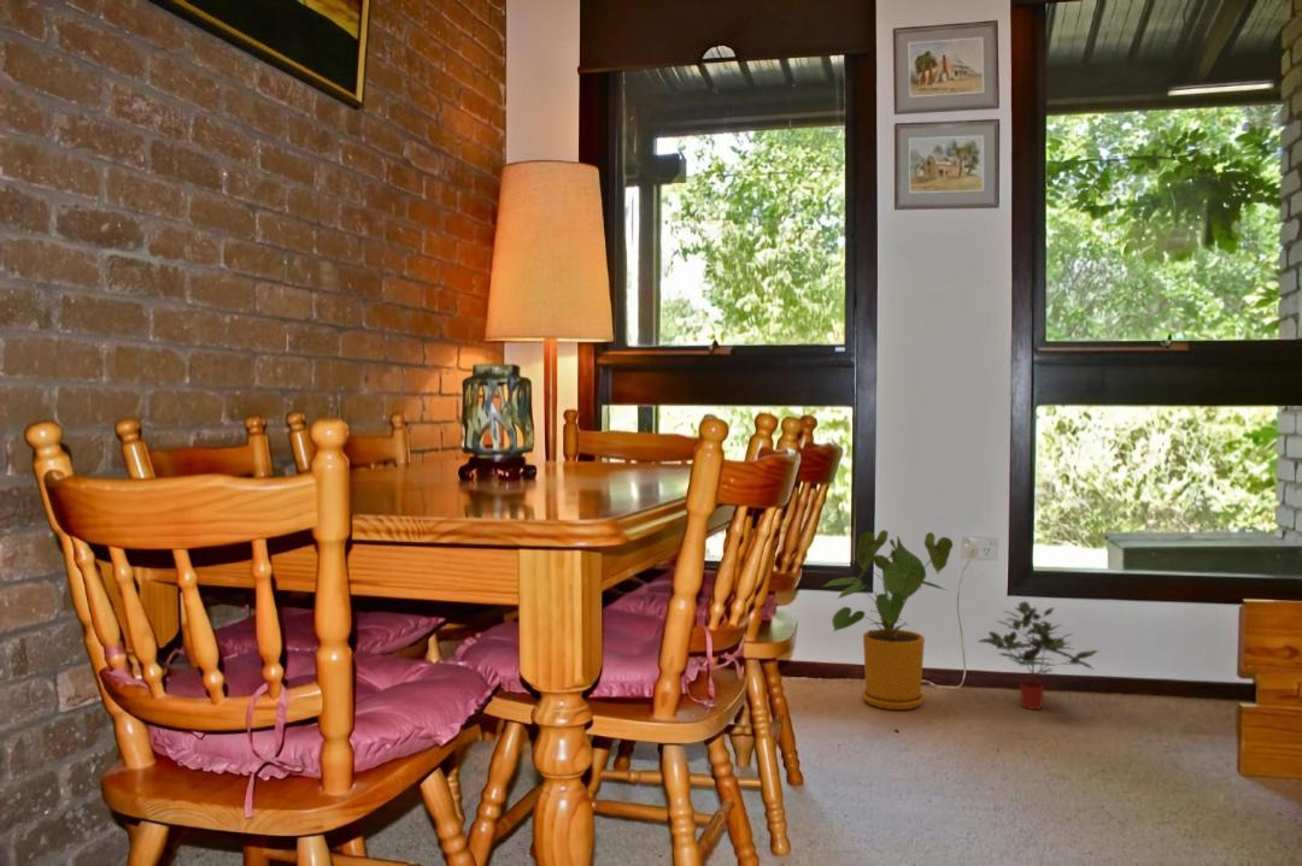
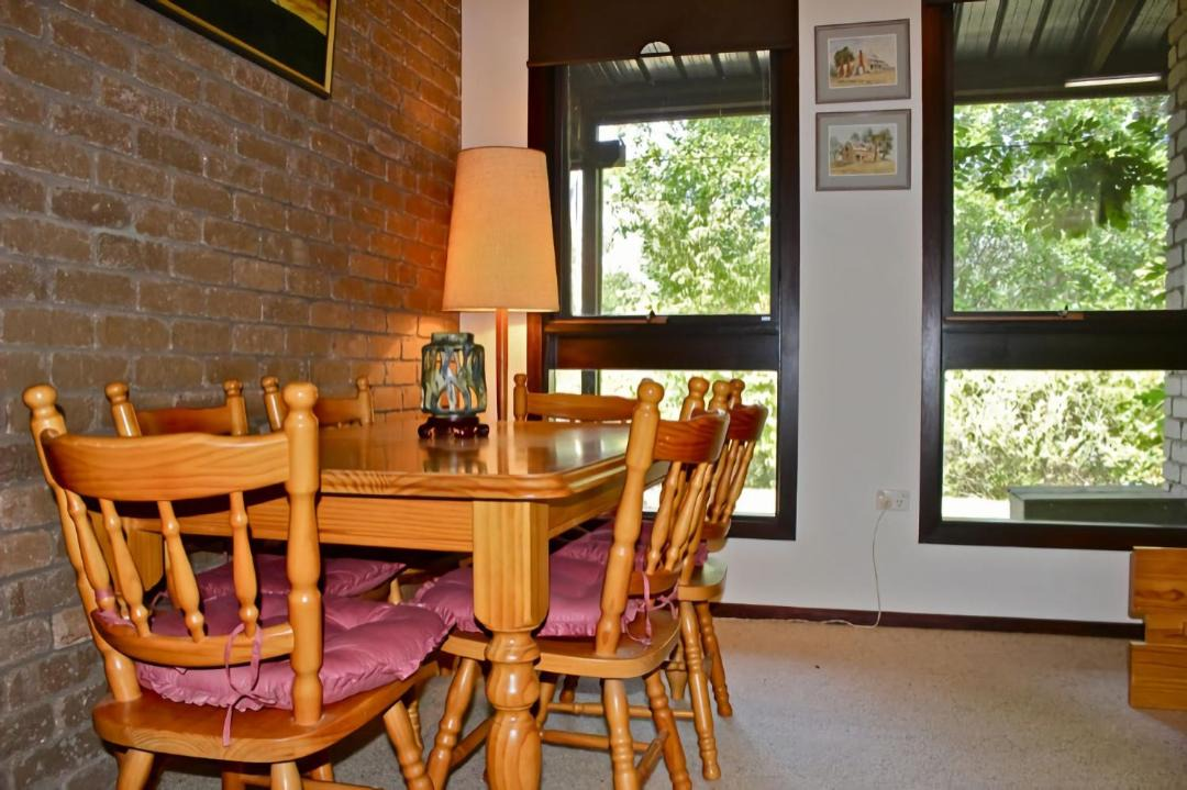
- house plant (888, 618)
- potted plant (1038, 652)
